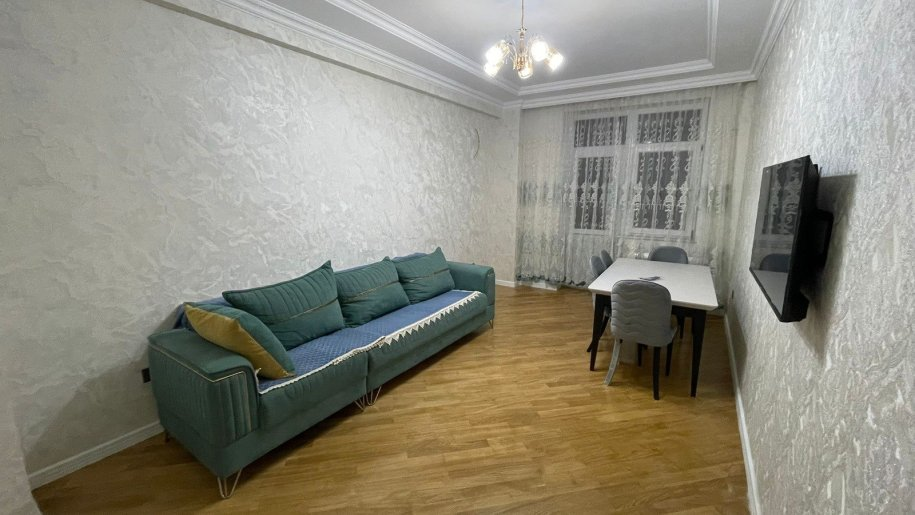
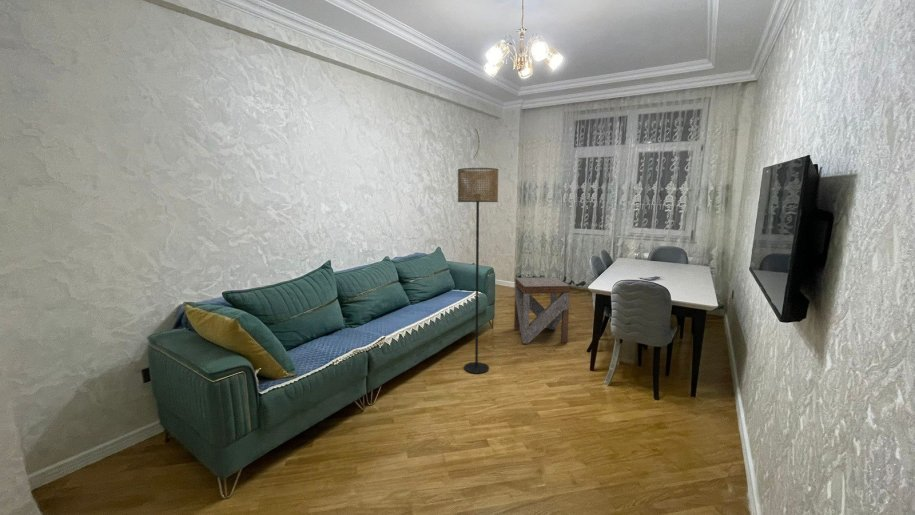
+ side table (540, 308)
+ floor lamp (477, 272)
